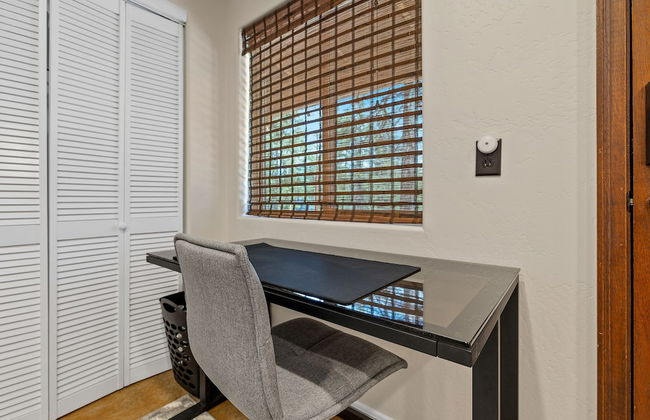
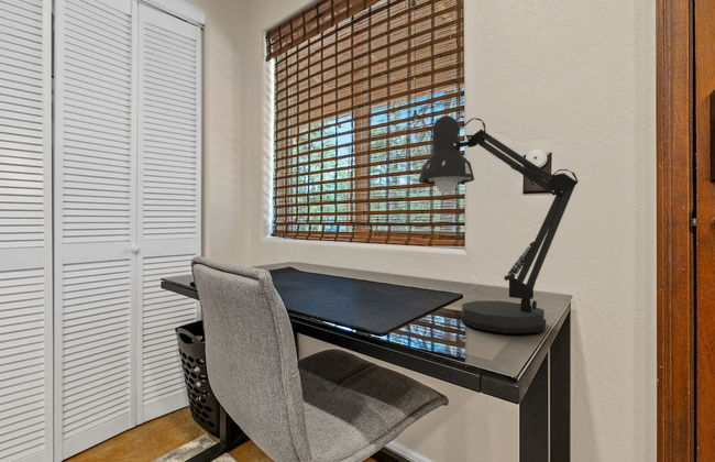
+ desk lamp (473, 179)
